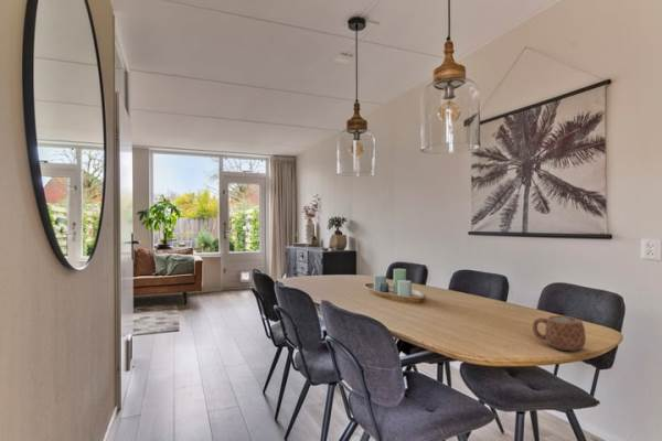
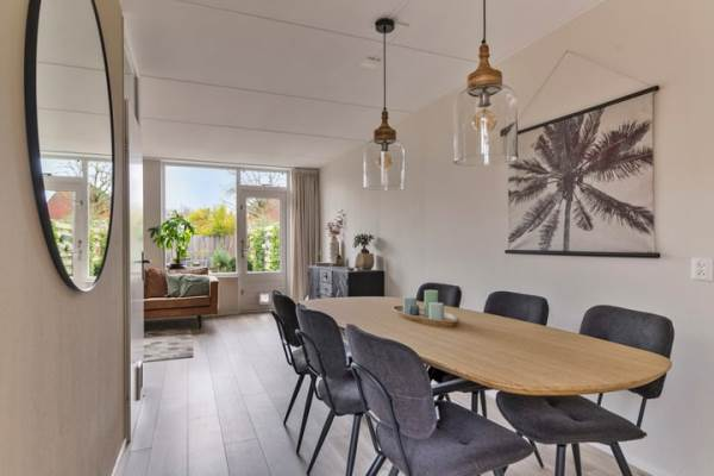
- mug (557, 331)
